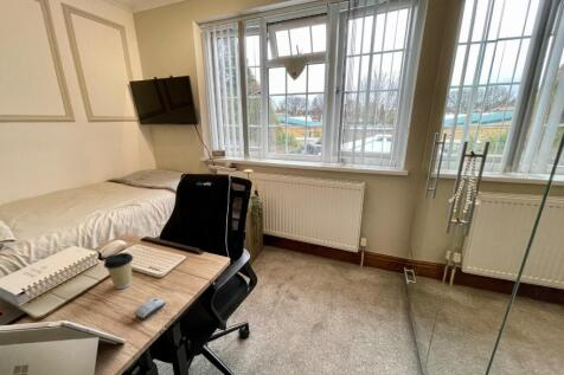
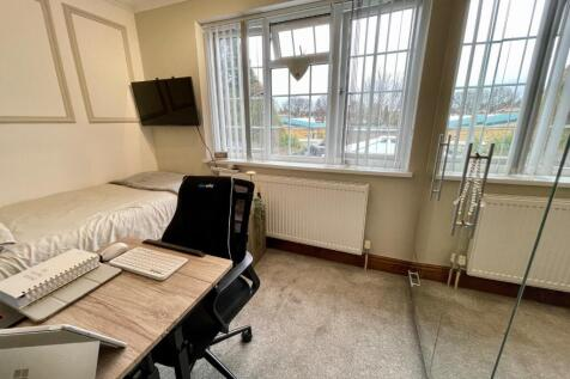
- coffee cup (120, 270)
- computer mouse (149, 306)
